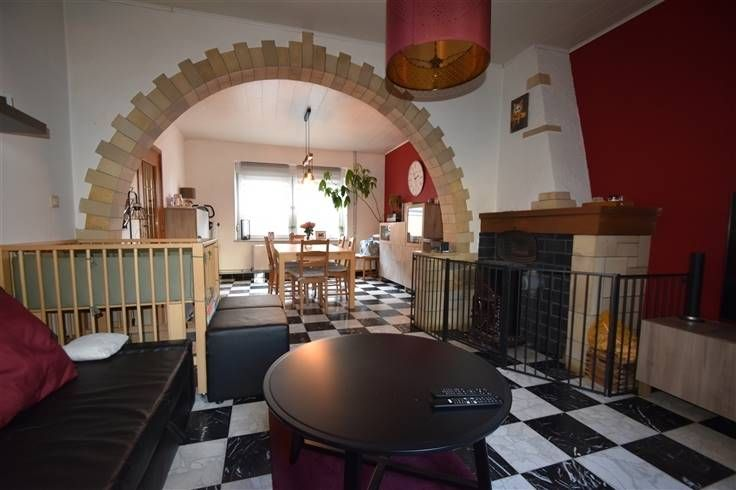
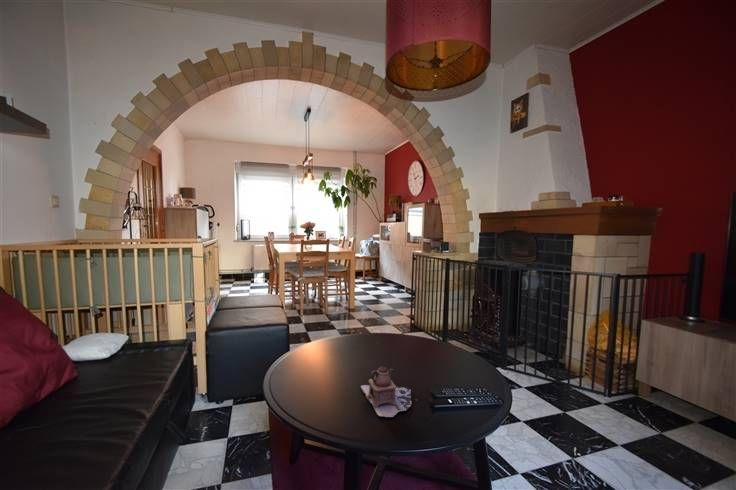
+ teapot (384, 383)
